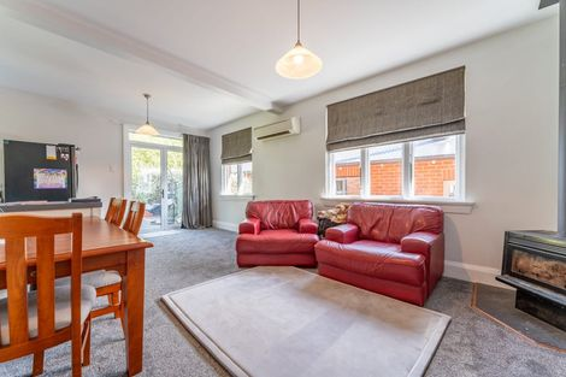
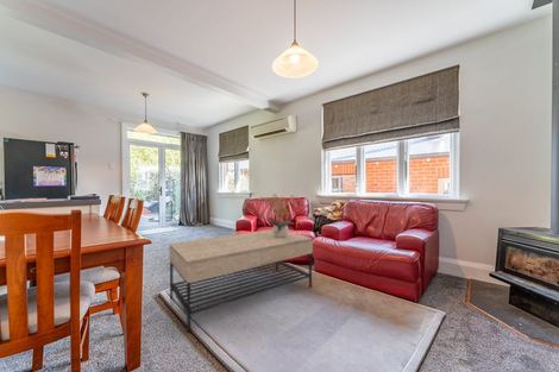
+ potted plant (280, 214)
+ coffee table (244, 266)
